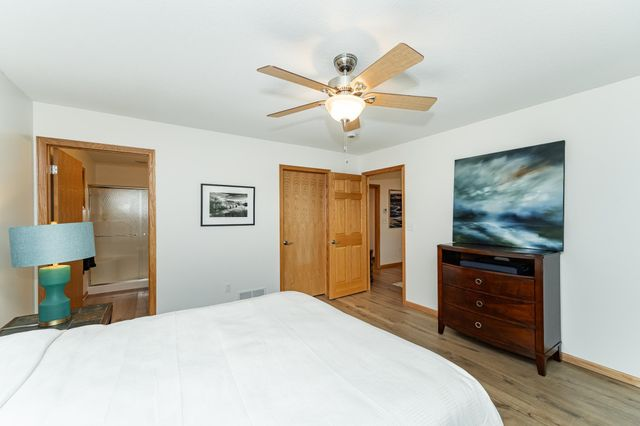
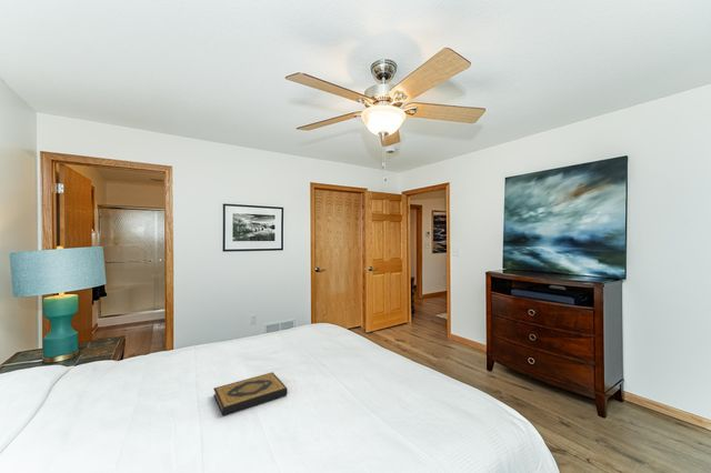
+ hardback book (250, 391)
